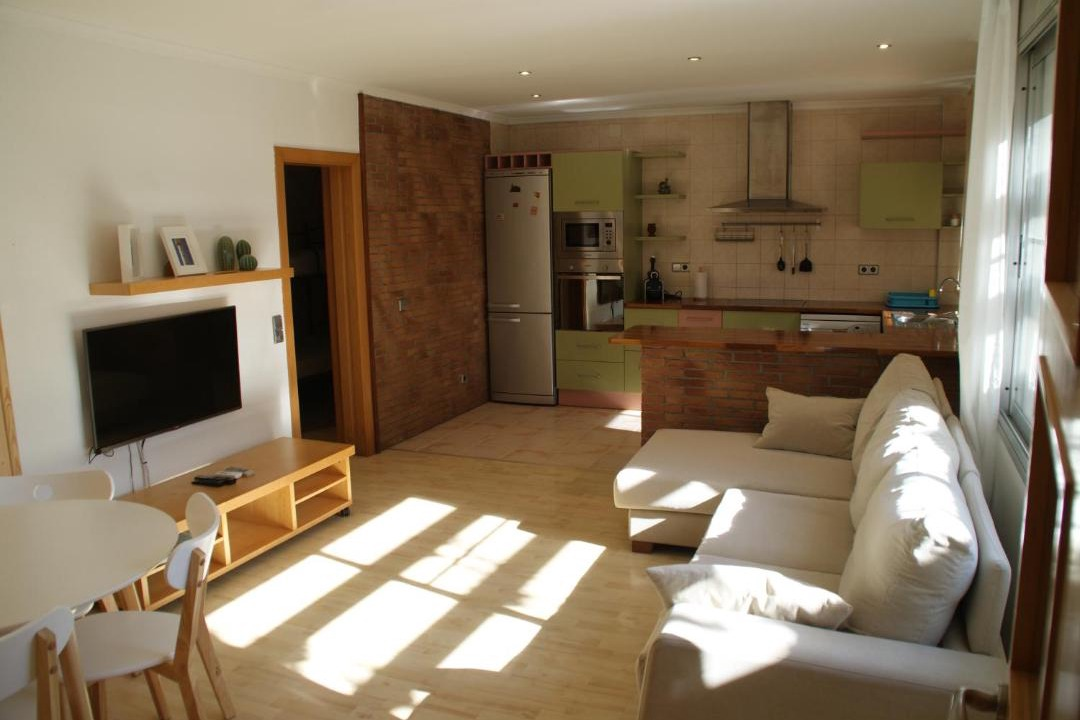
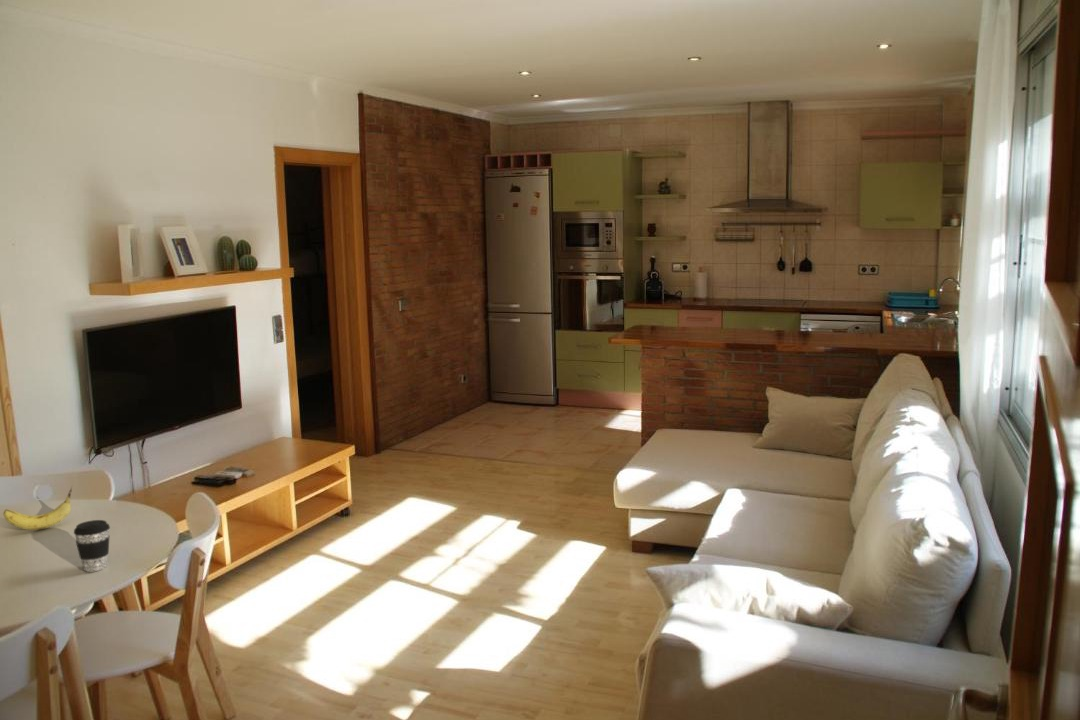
+ coffee cup (93, 546)
+ fruit (42, 514)
